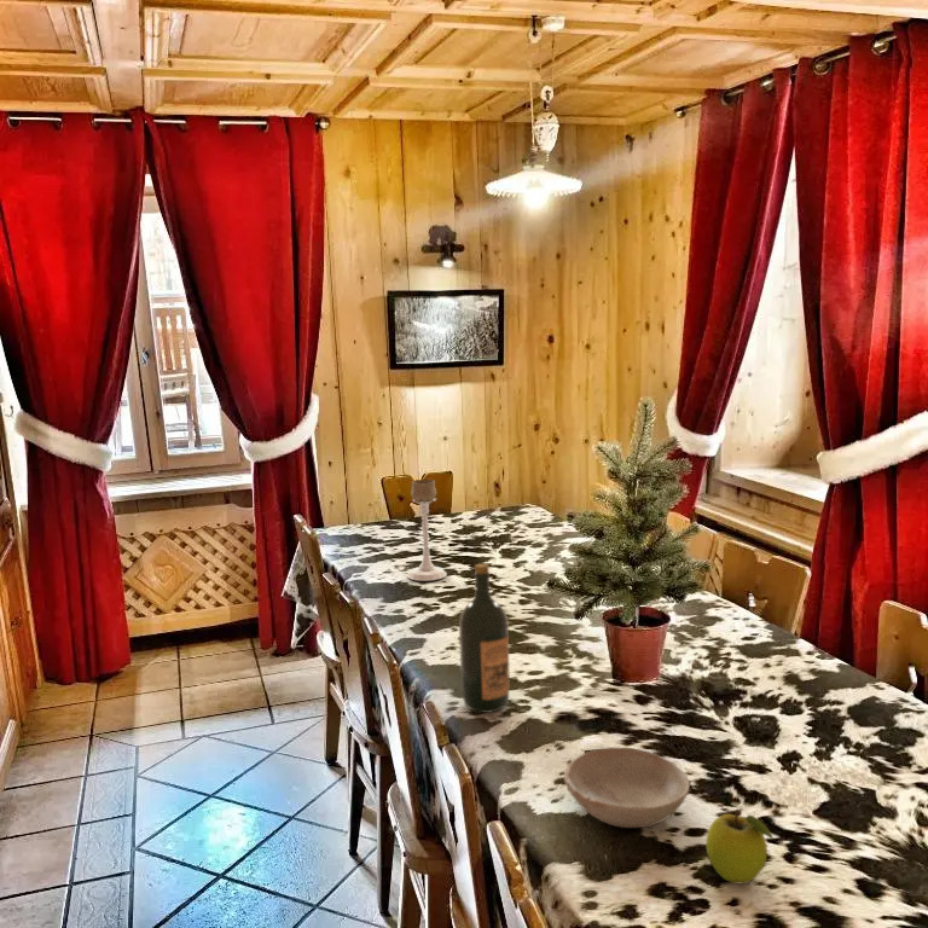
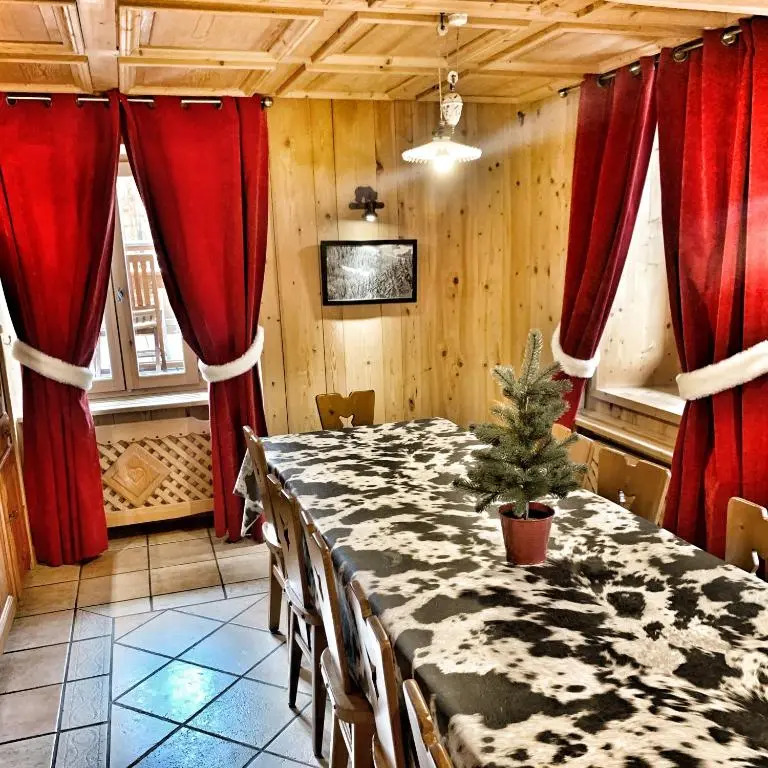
- candle holder (424, 528)
- wine bottle (483, 636)
- bowl (626, 791)
- fruit (740, 845)
